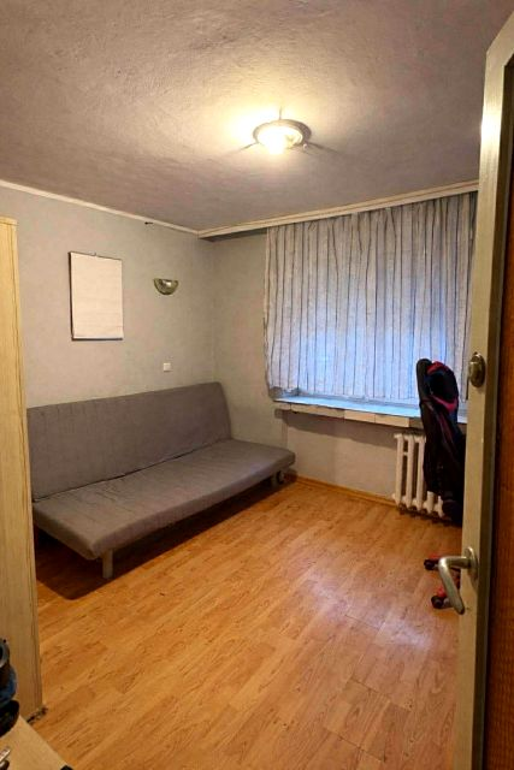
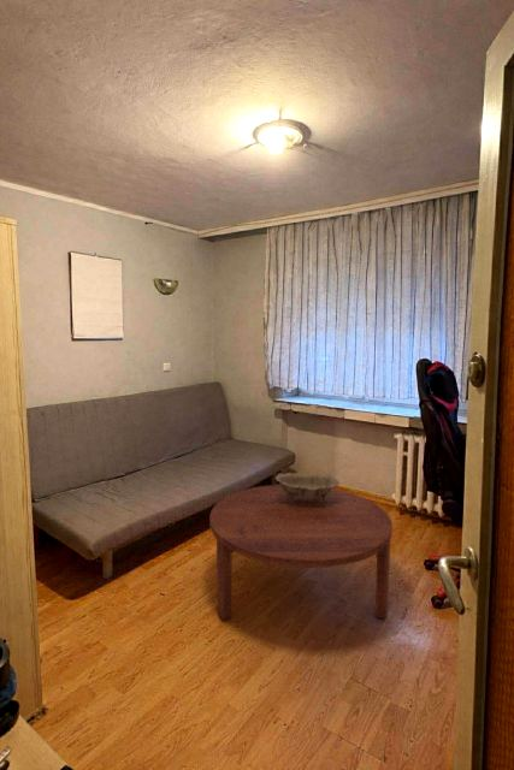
+ decorative bowl (306, 488)
+ coffee table (297, 551)
